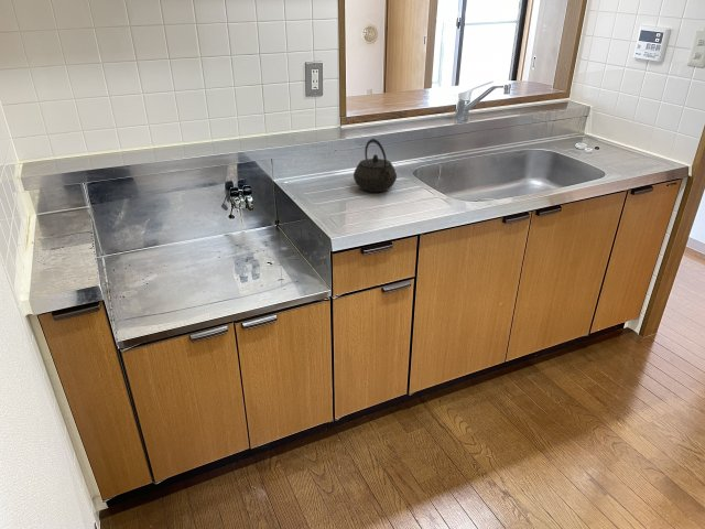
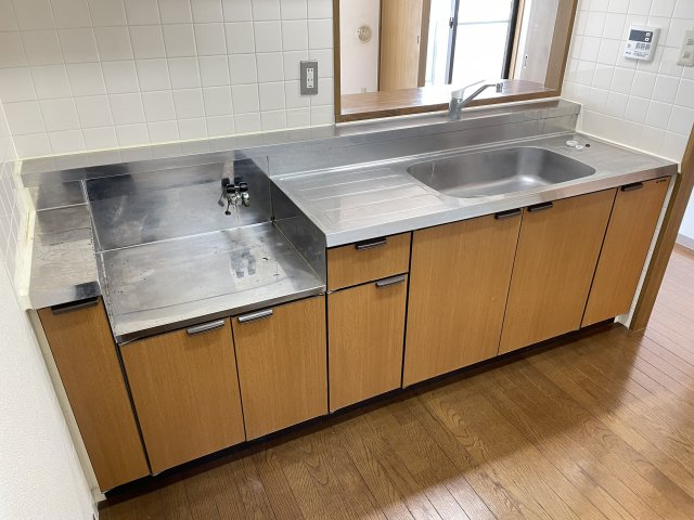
- kettle (377, 164)
